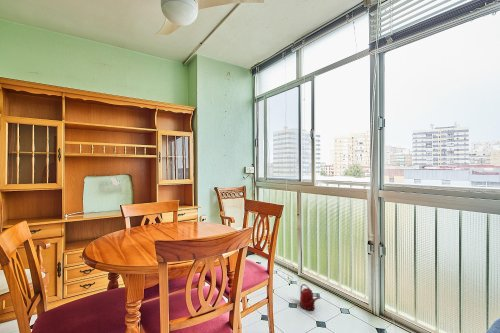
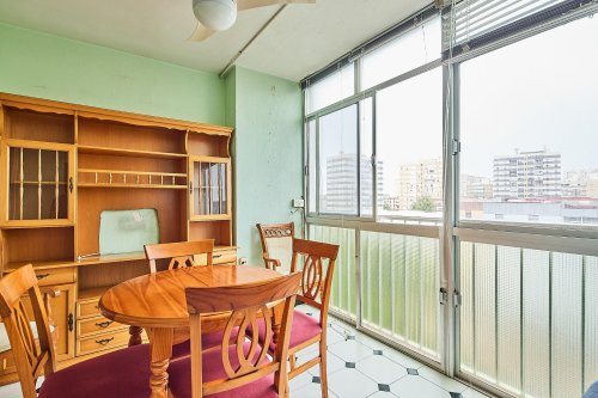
- watering can (310, 297)
